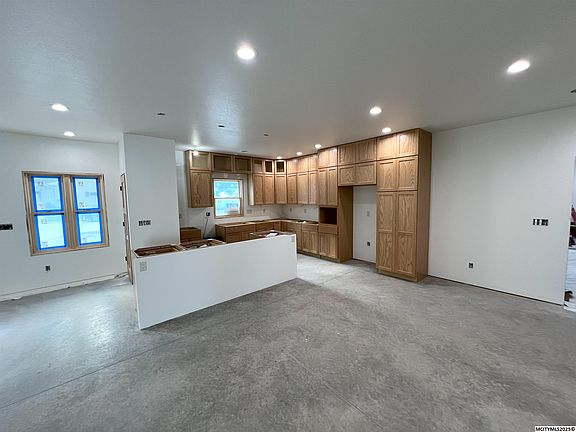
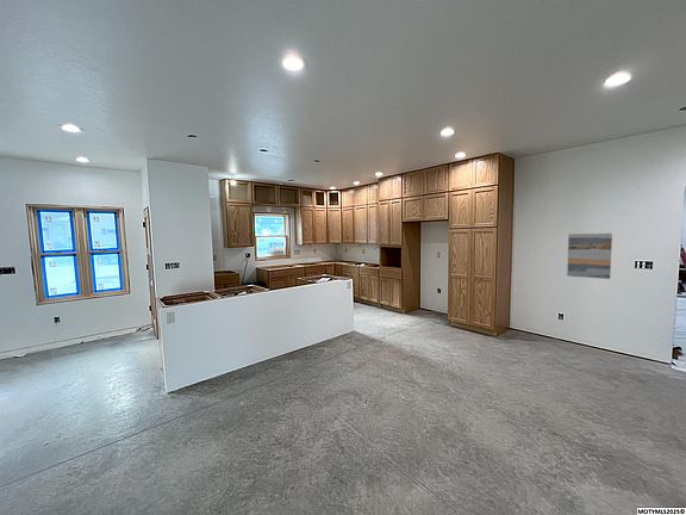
+ wall art (588, 255)
